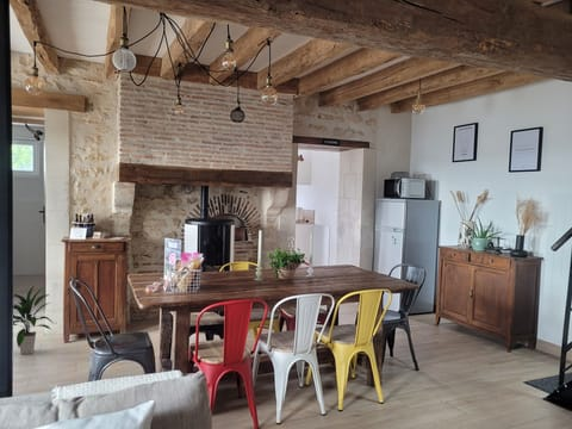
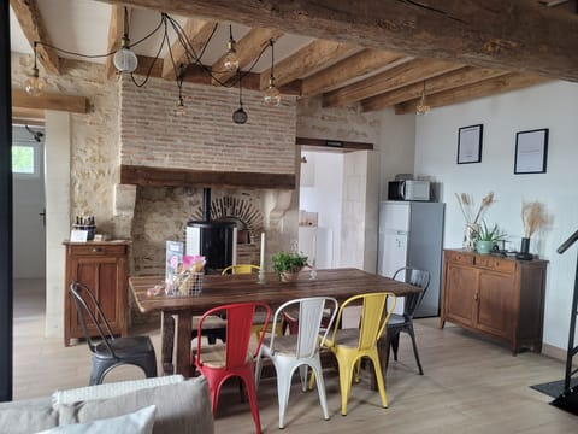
- indoor plant (25, 319)
